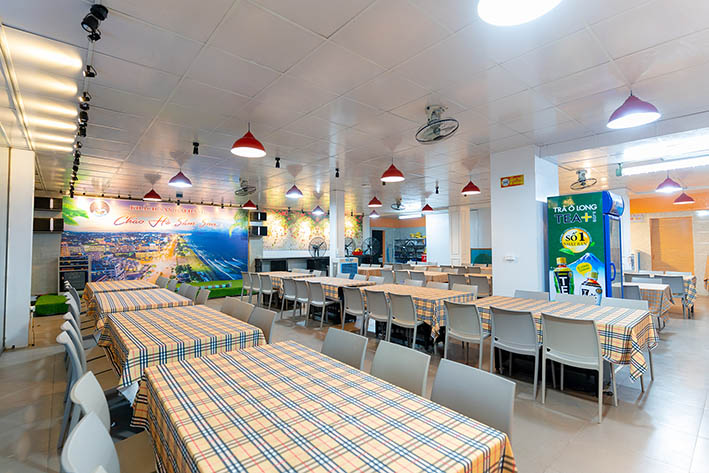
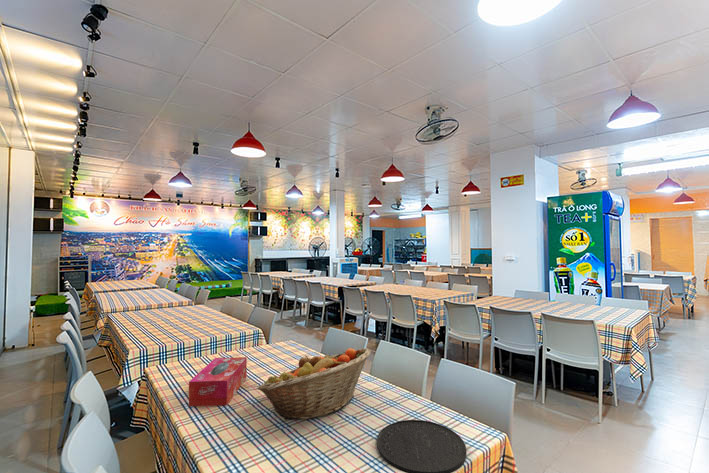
+ tissue box (220, 379)
+ plate (420, 444)
+ fruit basket (318, 376)
